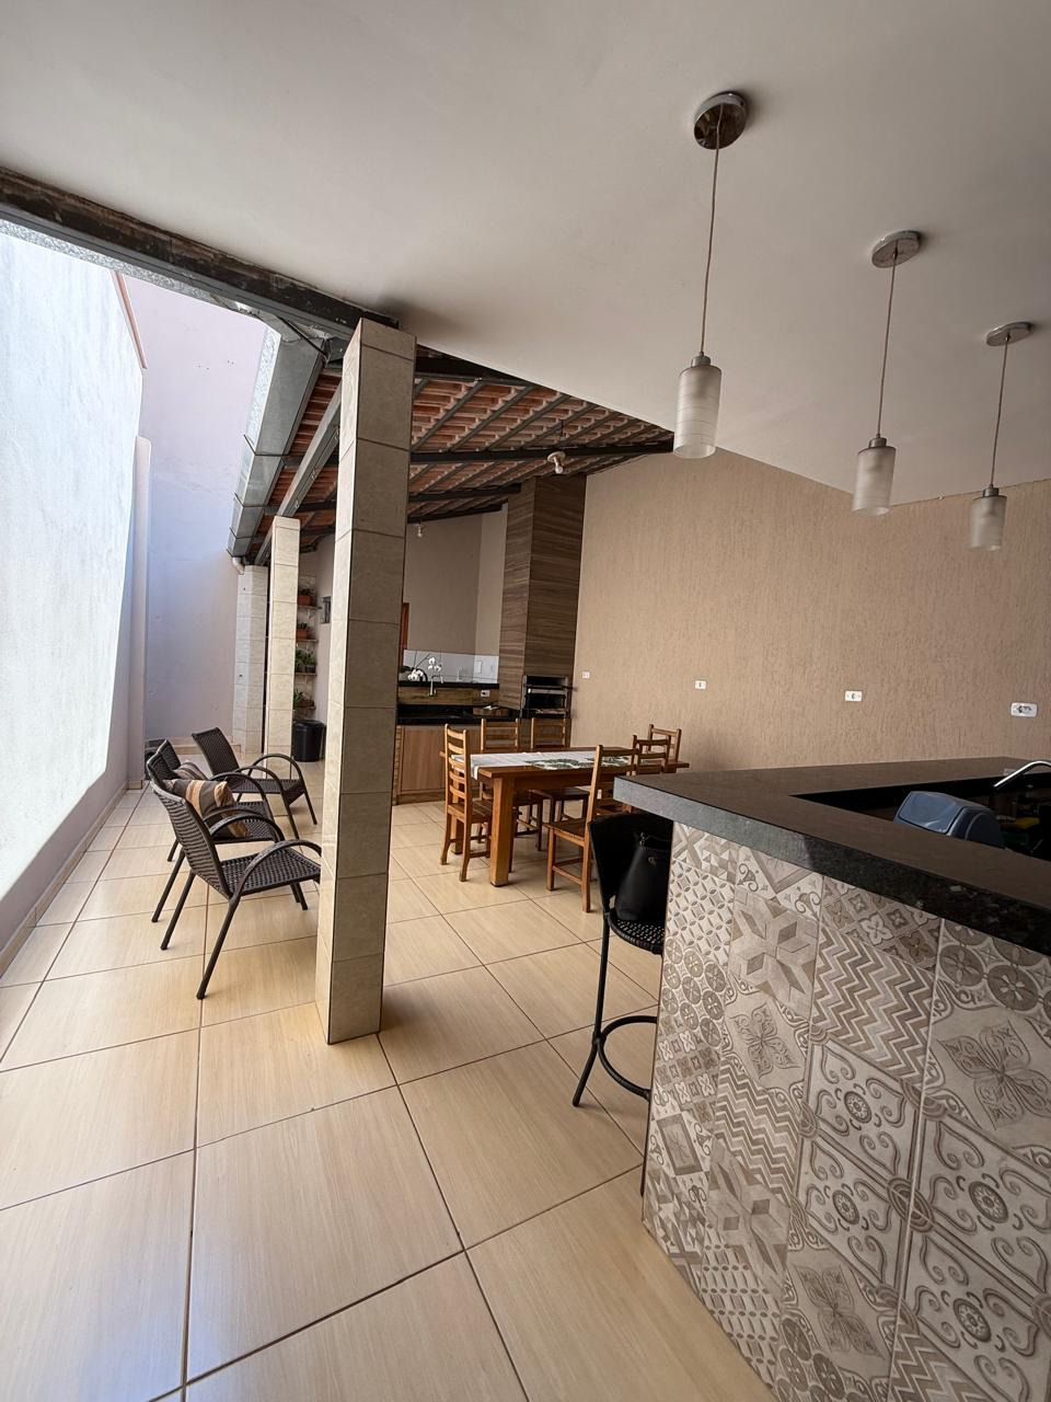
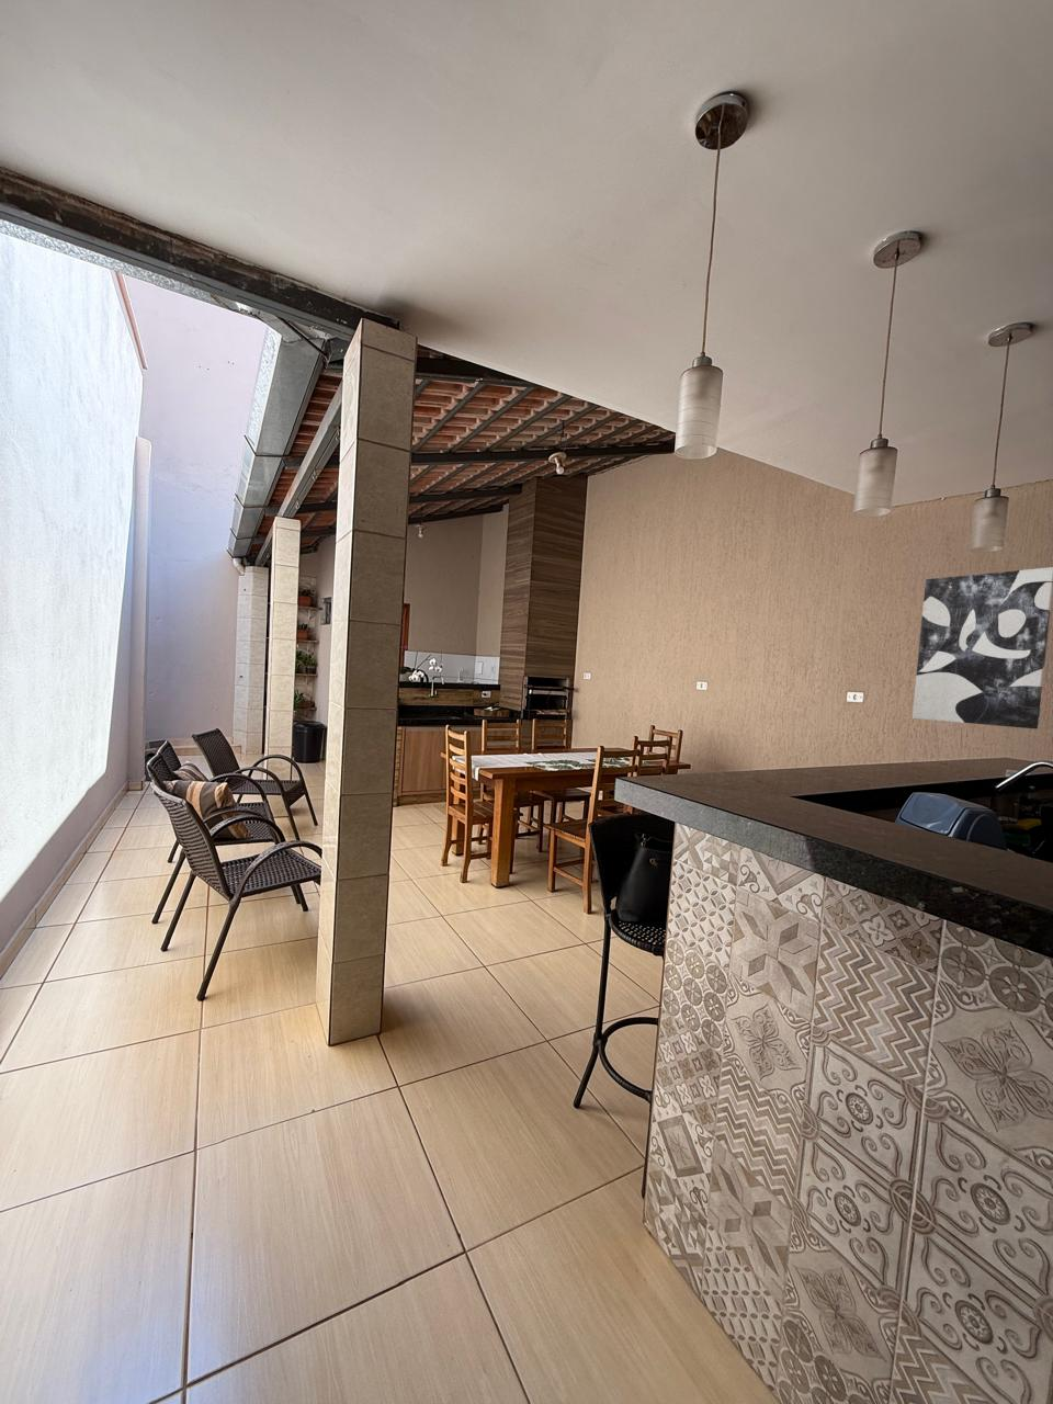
+ wall art (978, 648)
